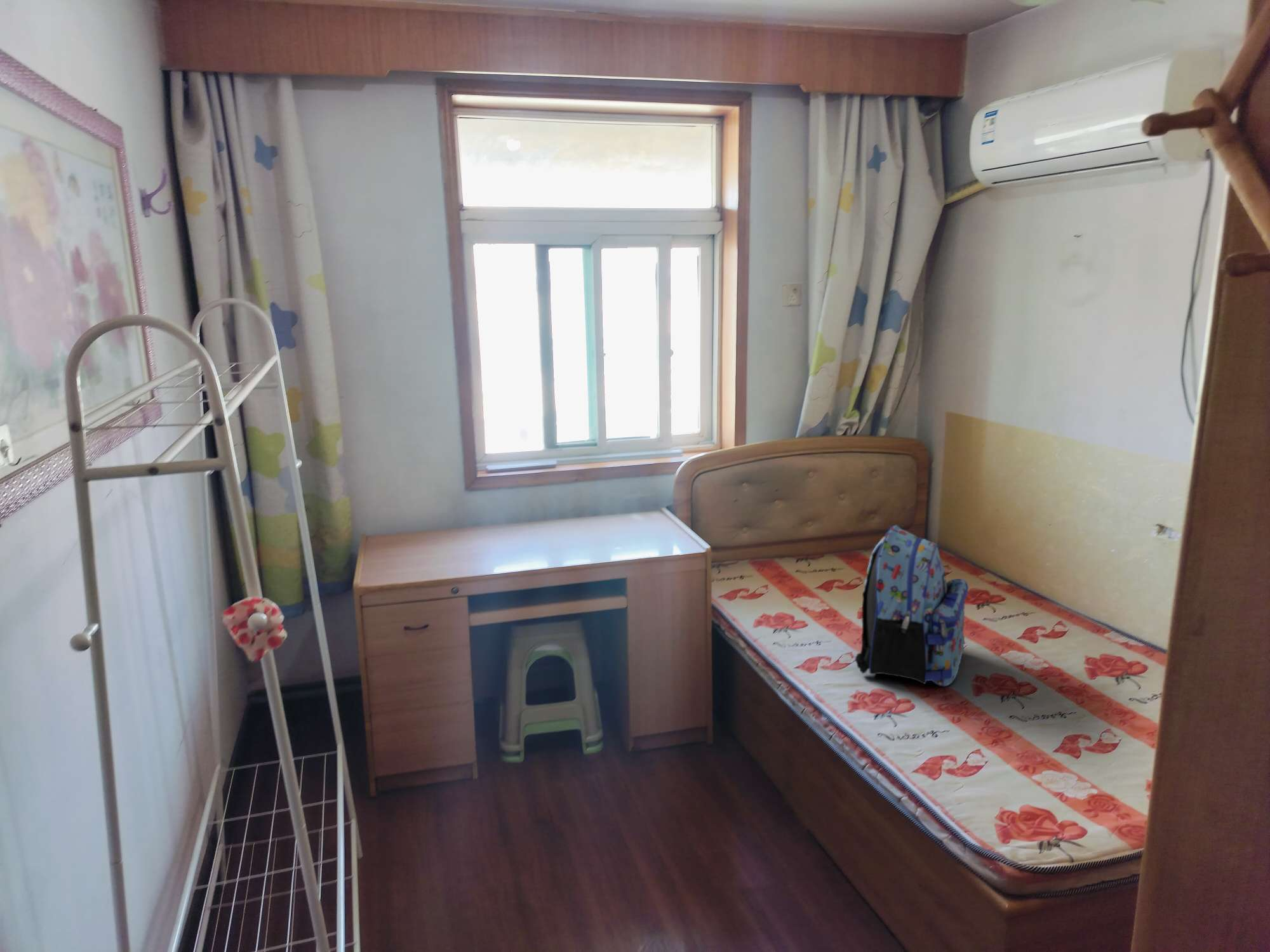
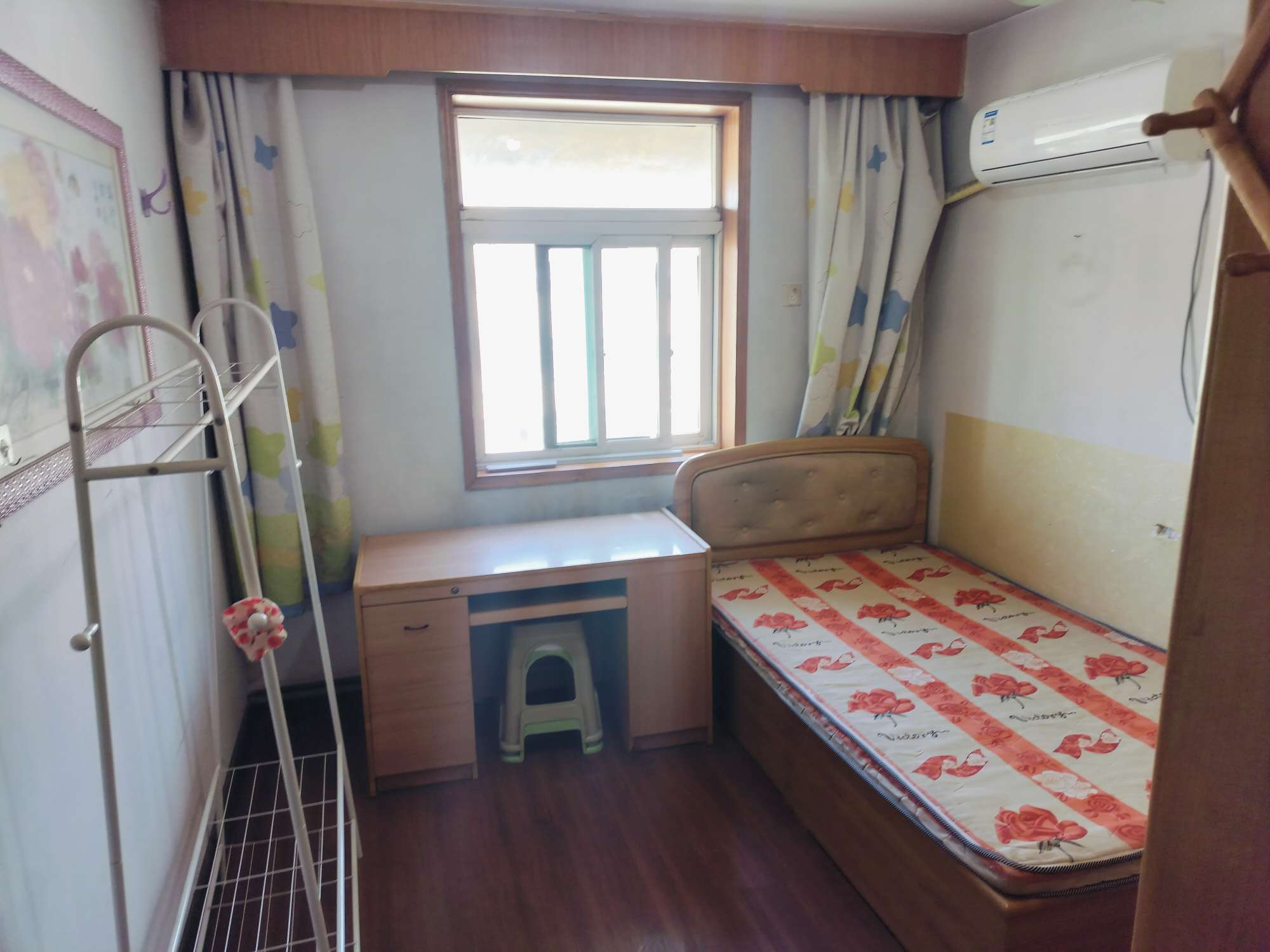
- backpack (914, 598)
